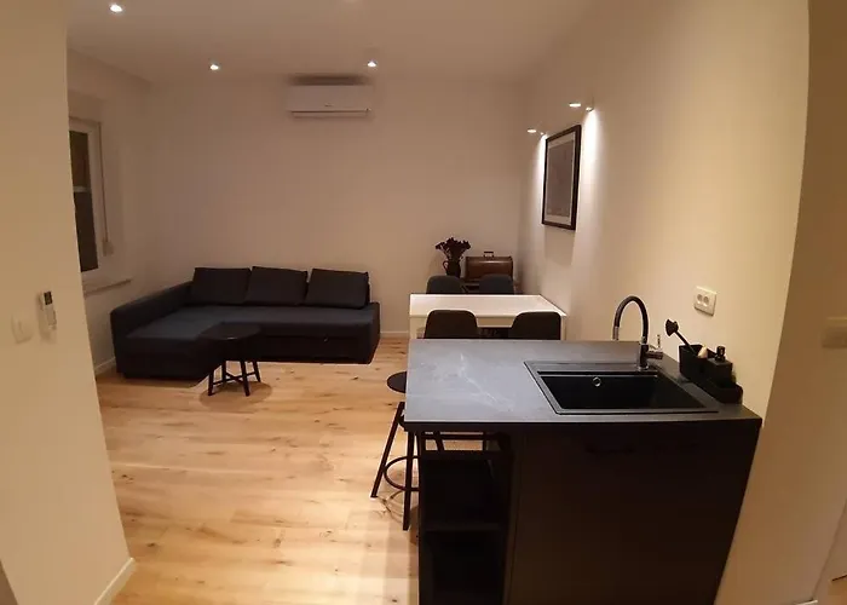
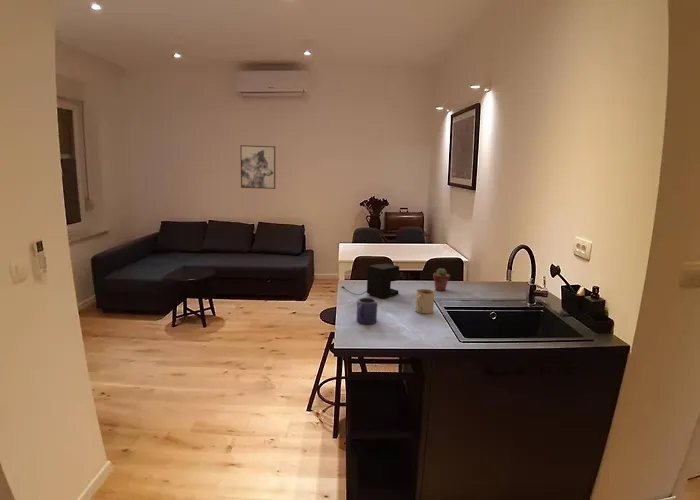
+ mug (423, 301)
+ coffee maker (371, 277)
+ potted succulent (441, 278)
+ mug (364, 311)
+ wall art (258, 167)
